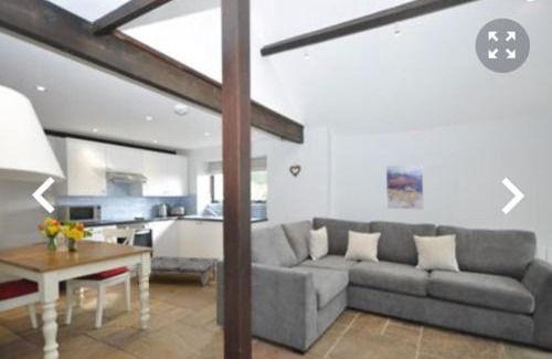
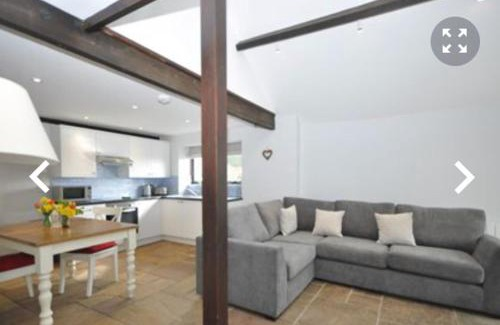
- coffee table (178, 271)
- wall art (404, 187)
